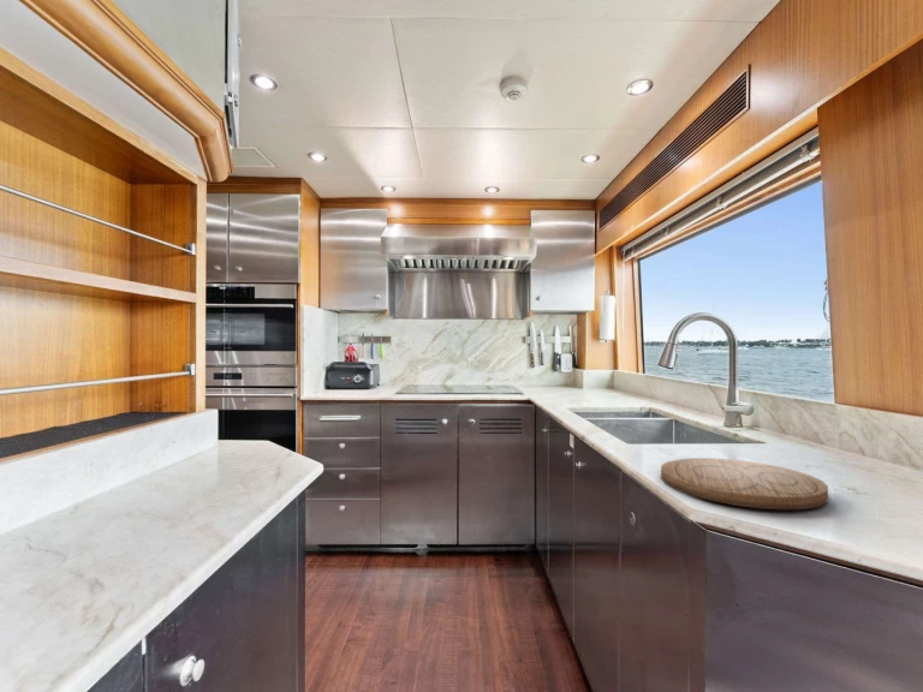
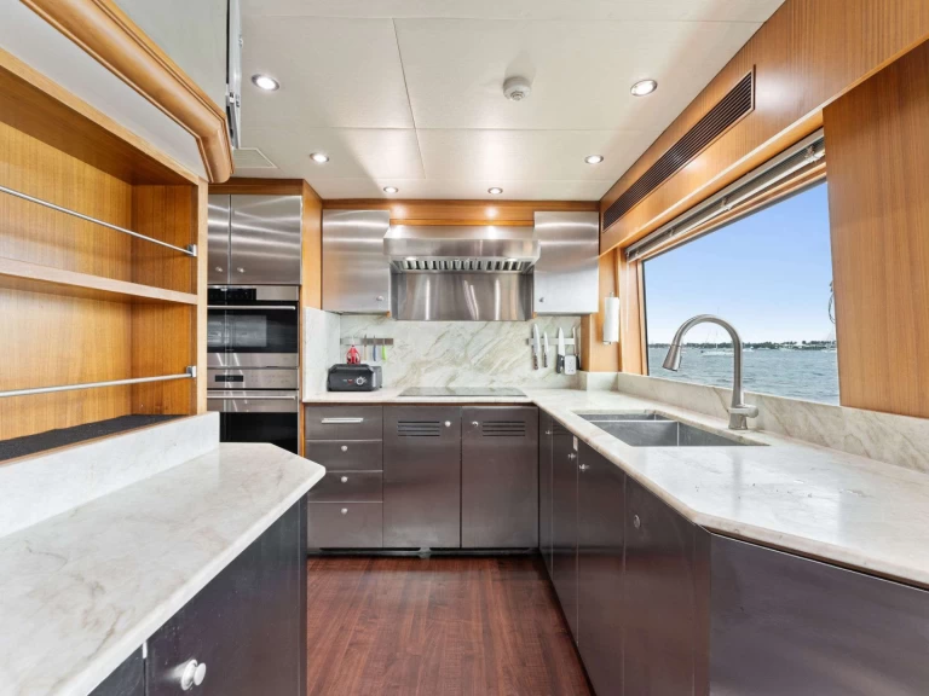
- cutting board (737, 479)
